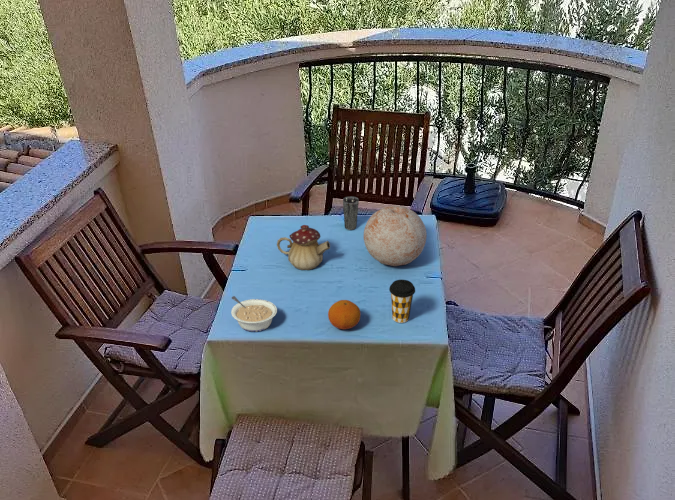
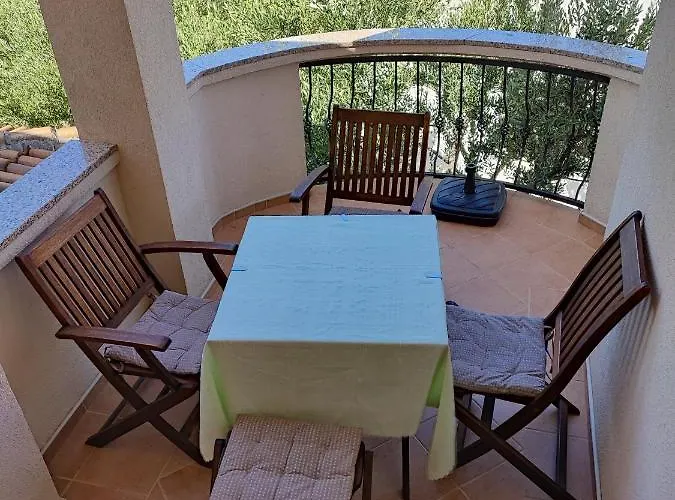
- decorative ball (394, 235)
- coffee cup (401, 301)
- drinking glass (350, 213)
- fruit (344, 314)
- teapot (302, 243)
- legume (252, 315)
